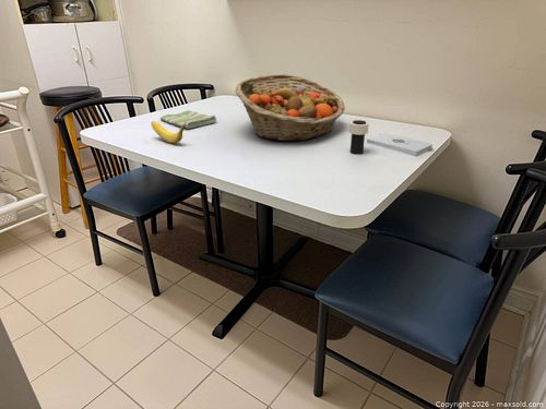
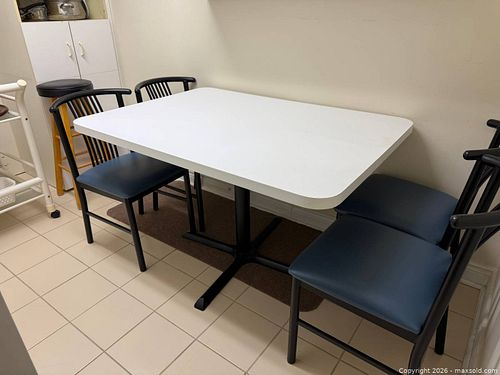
- notepad (399, 143)
- fruit basket (290, 105)
- banana (168, 131)
- dish towel (188, 118)
- cup (357, 136)
